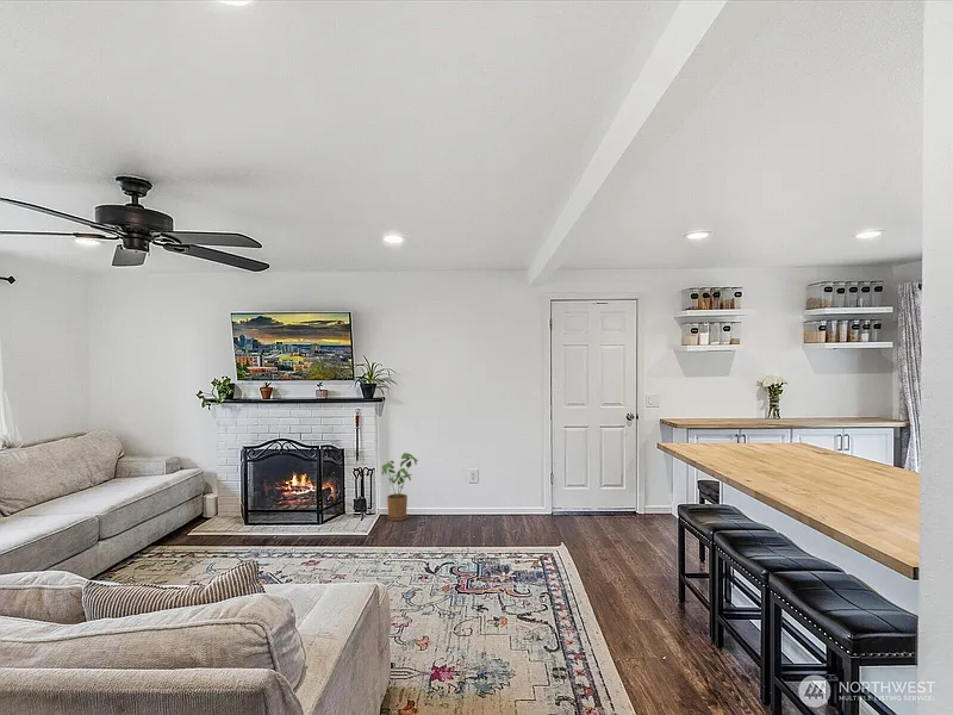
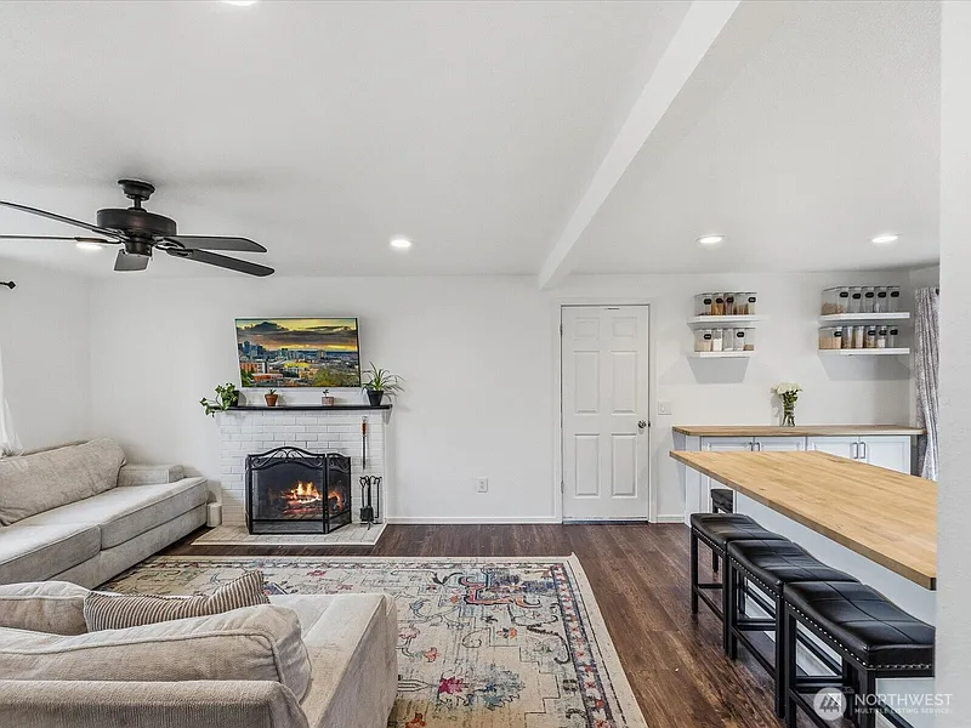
- house plant (398, 486)
